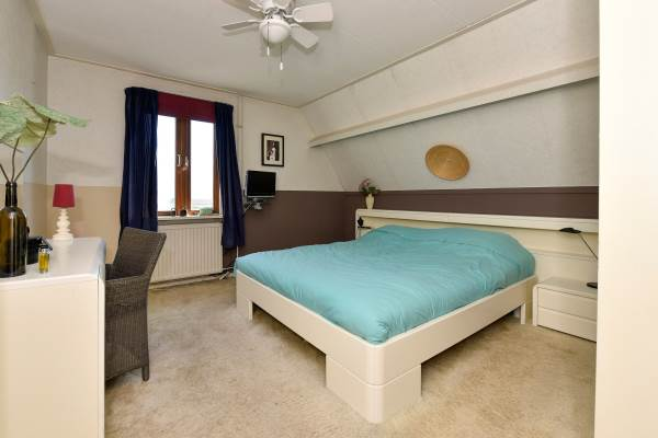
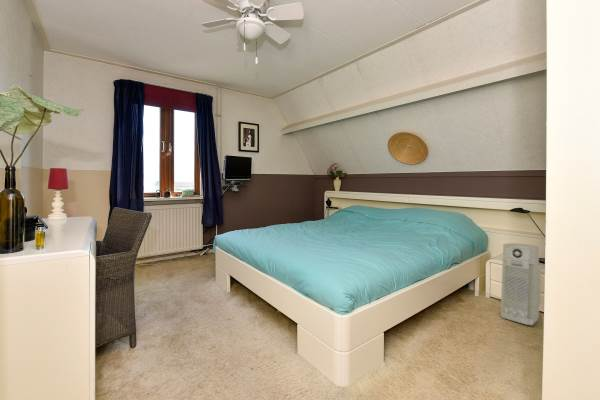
+ air purifier (522, 280)
